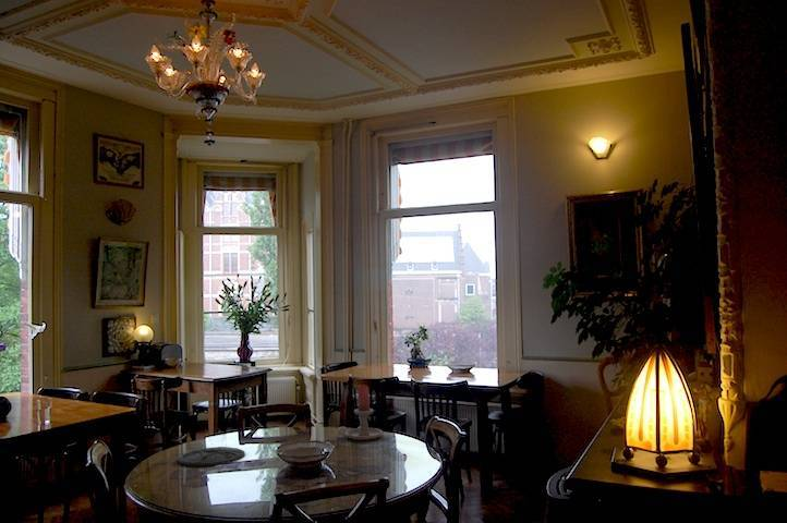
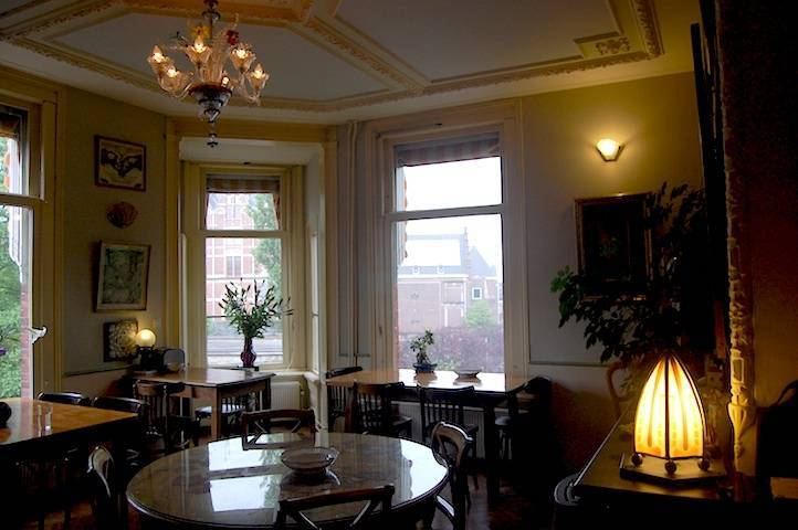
- plate (211, 452)
- candle holder (359, 411)
